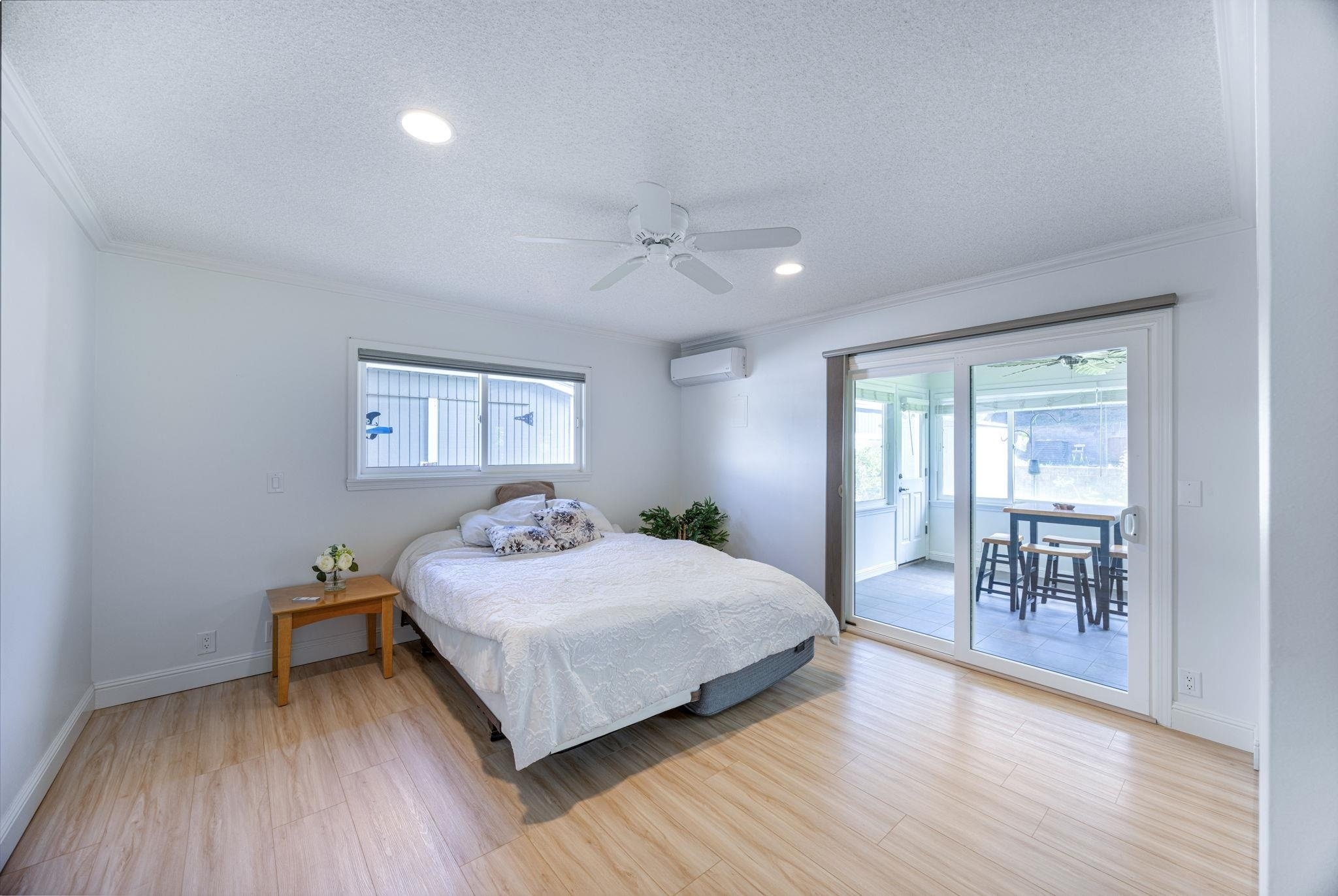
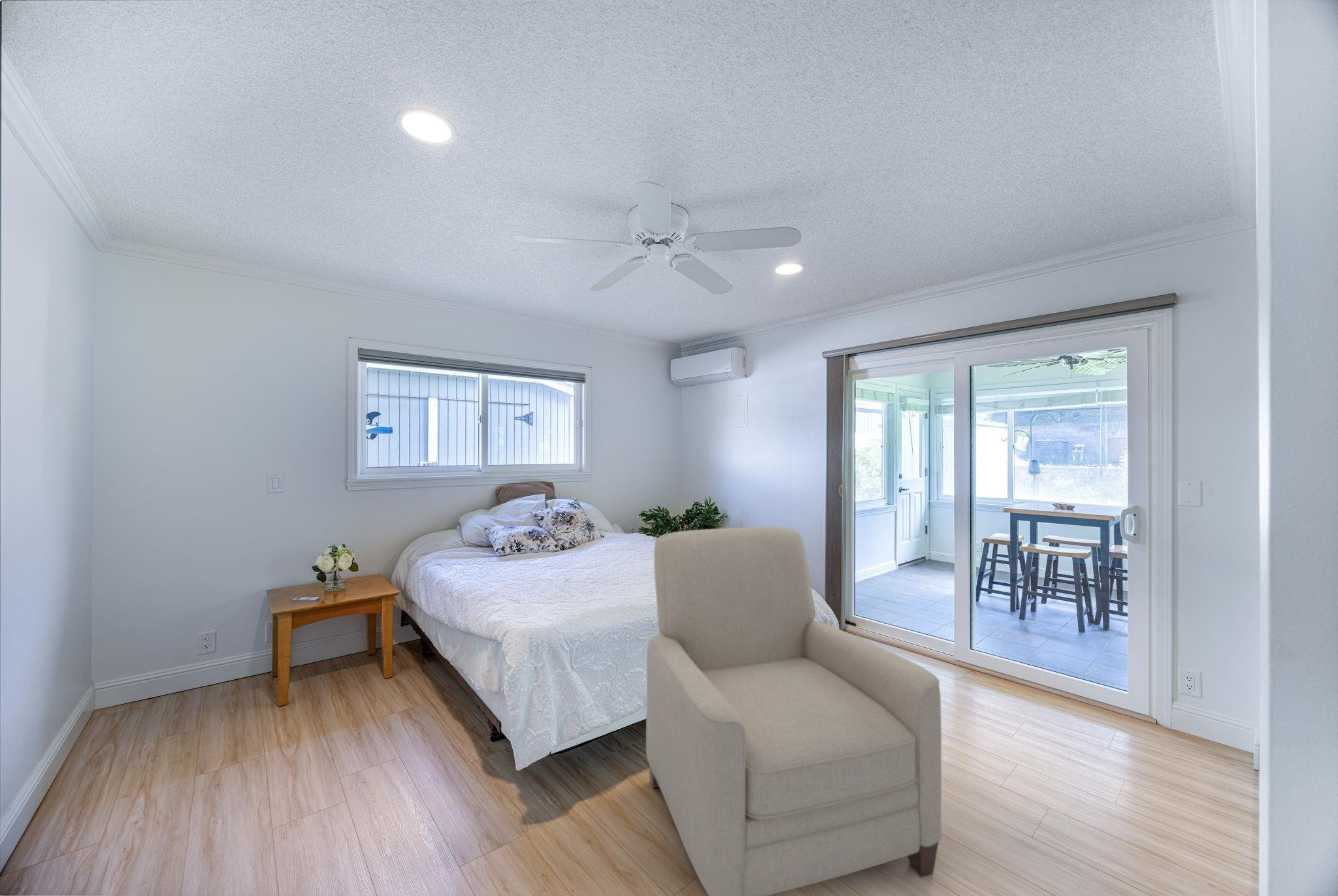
+ chair (771, 680)
